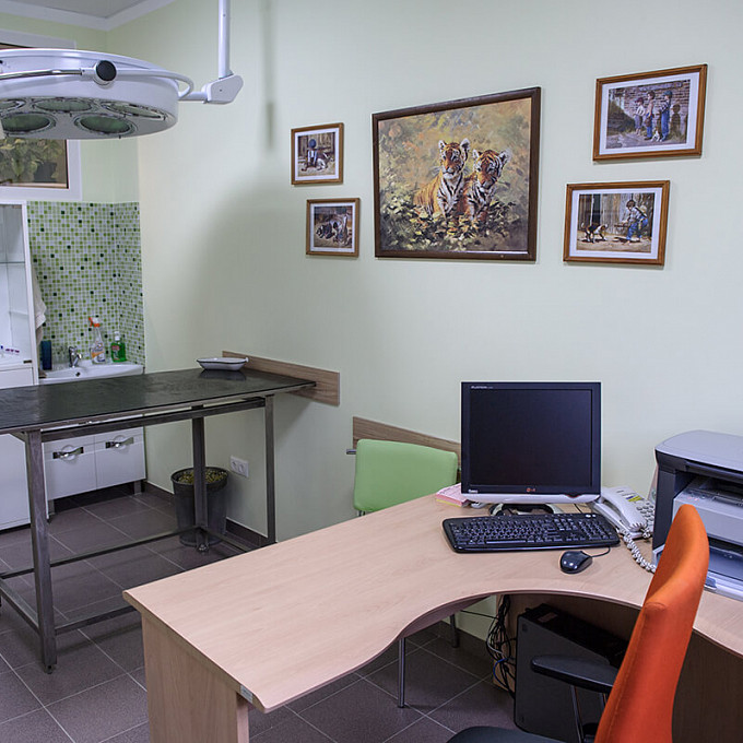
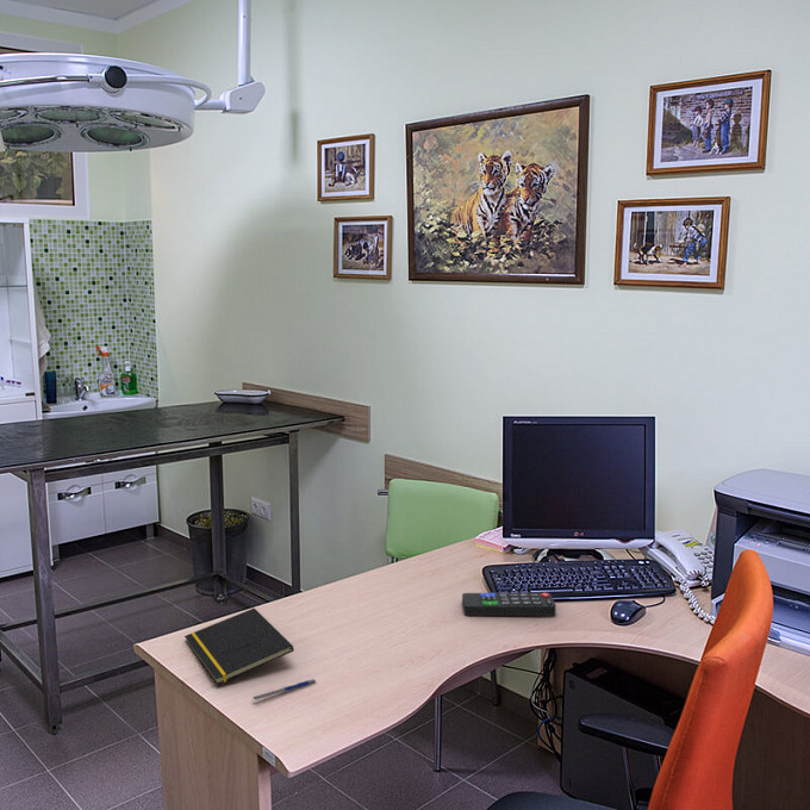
+ pen (284, 688)
+ notepad (237, 643)
+ remote control (507, 603)
